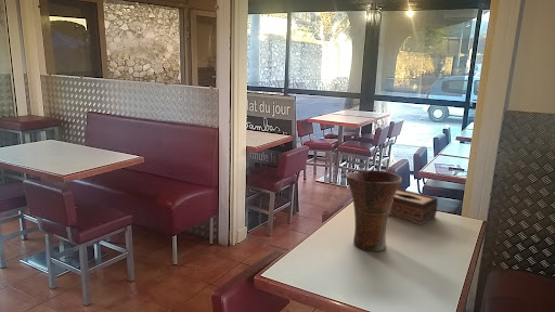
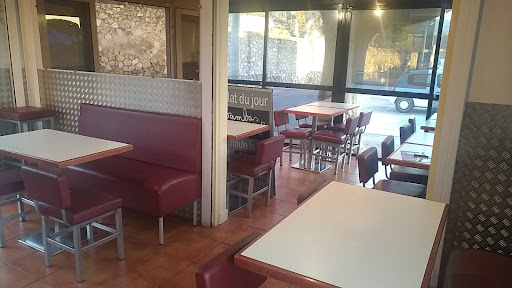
- vase (371, 210)
- tissue box (405, 205)
